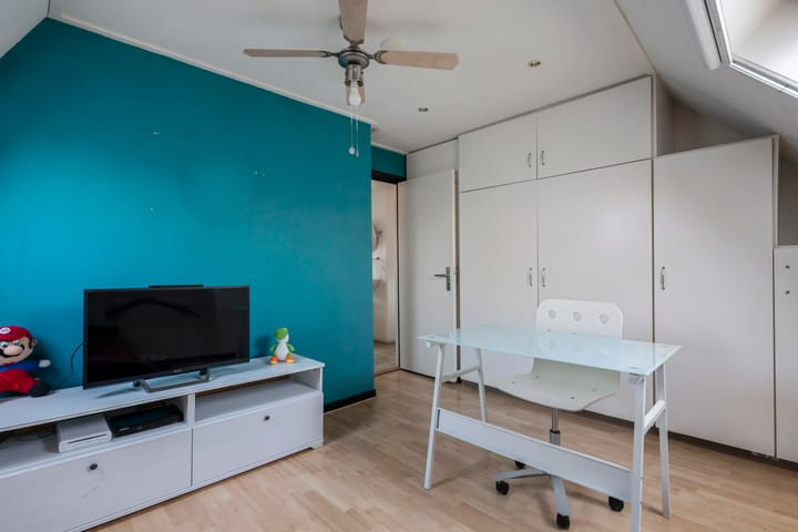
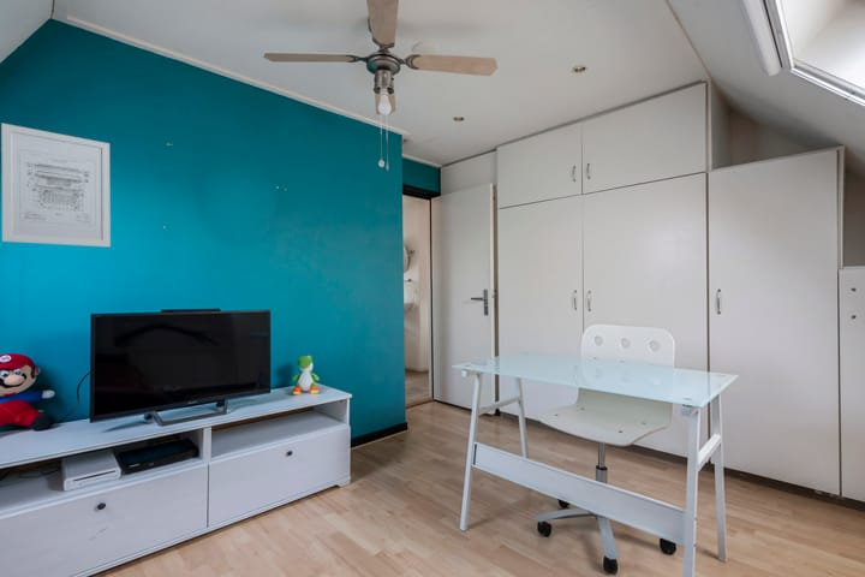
+ wall art (59, 189)
